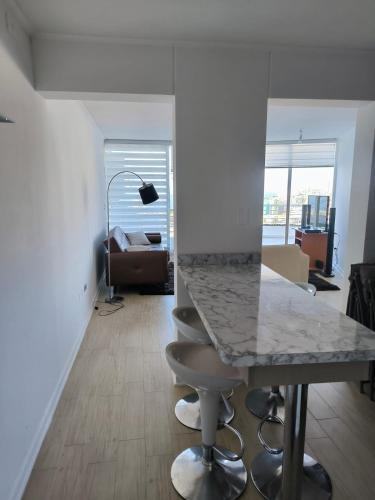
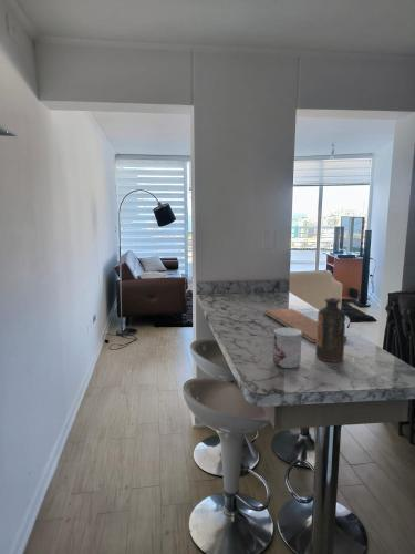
+ chopping board (300, 322)
+ bottle (331, 328)
+ mug (287, 346)
